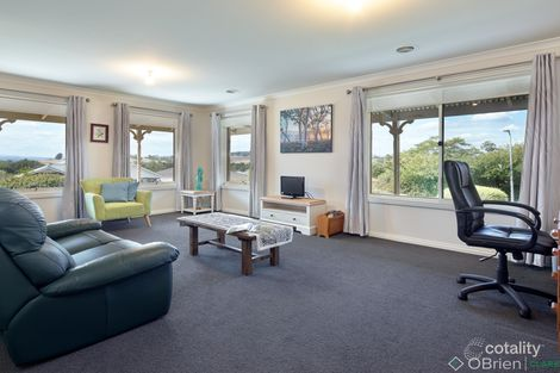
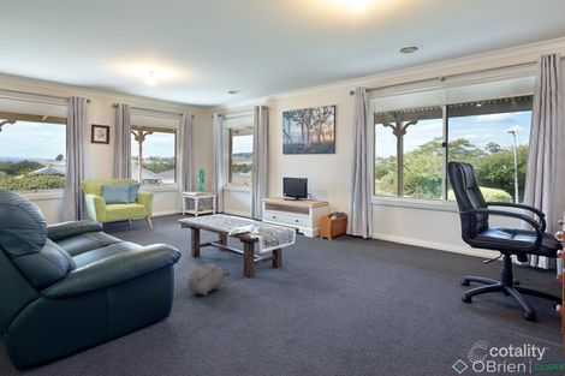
+ plush toy (208, 275)
